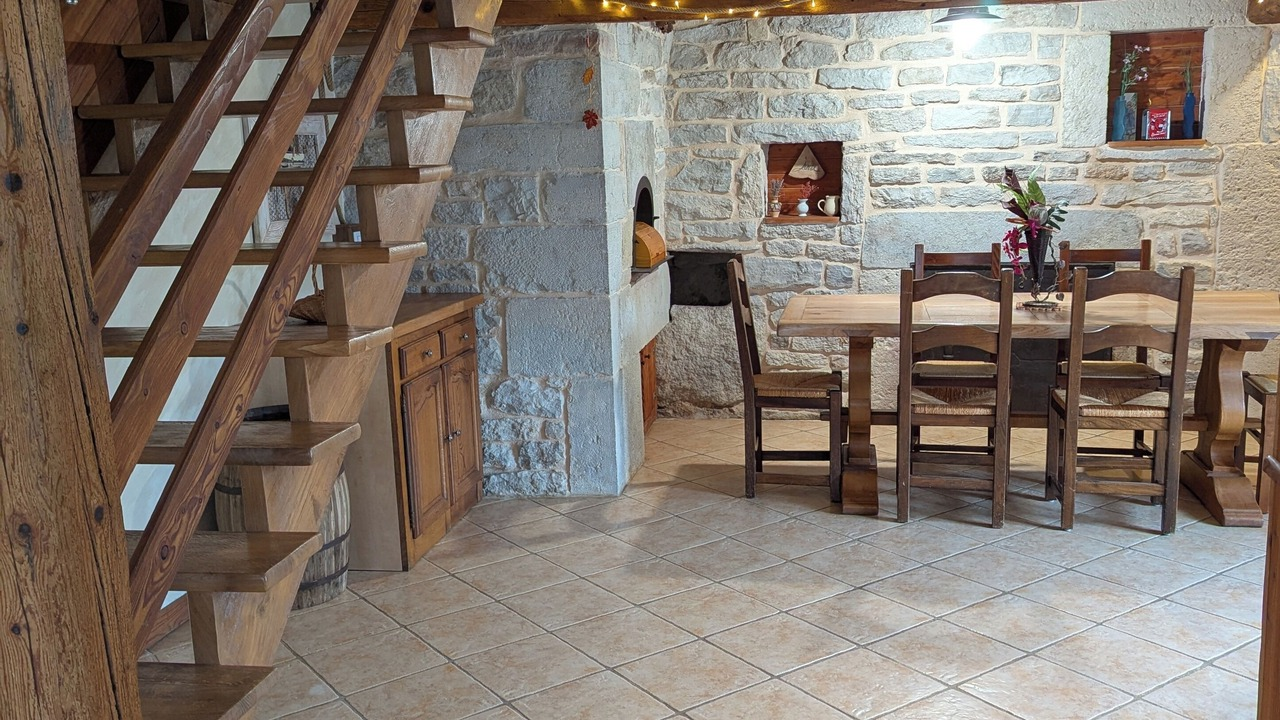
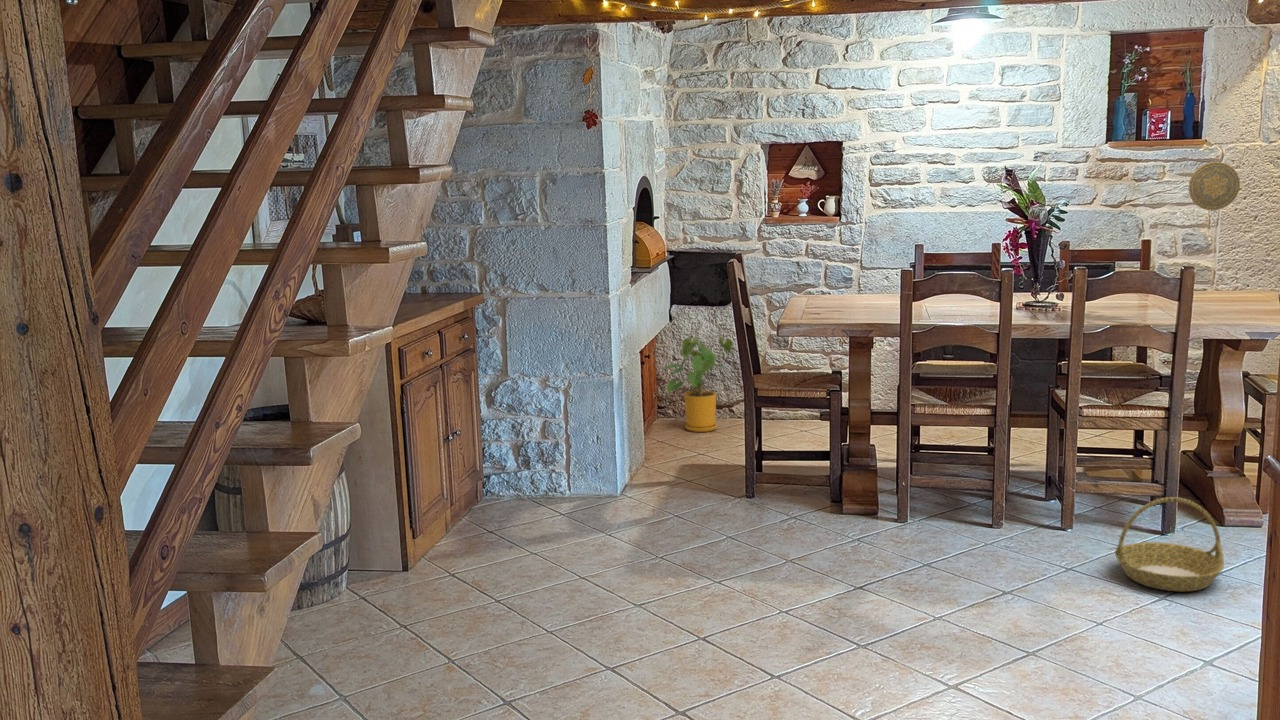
+ decorative plate (1214, 186)
+ house plant (697, 384)
+ basket (1169, 543)
